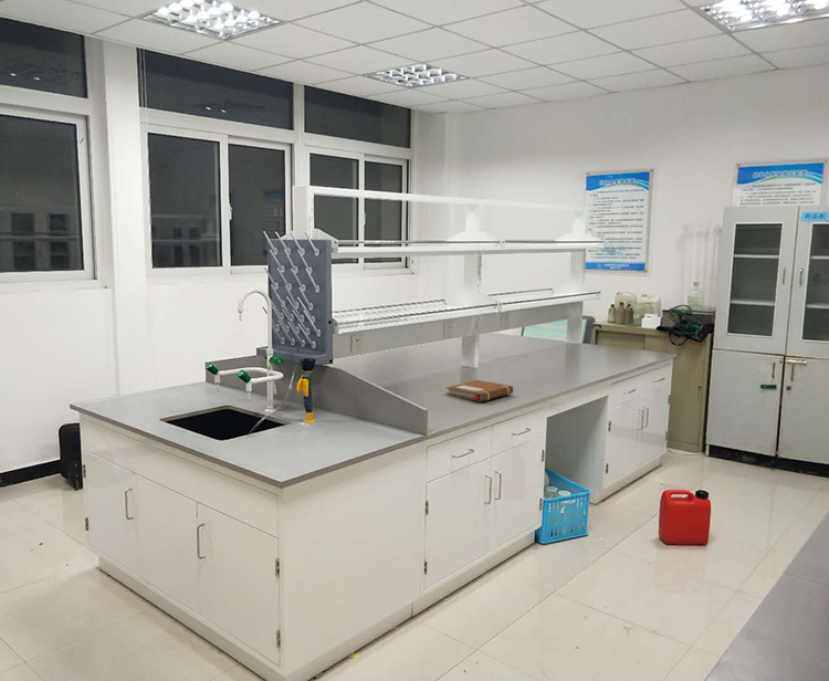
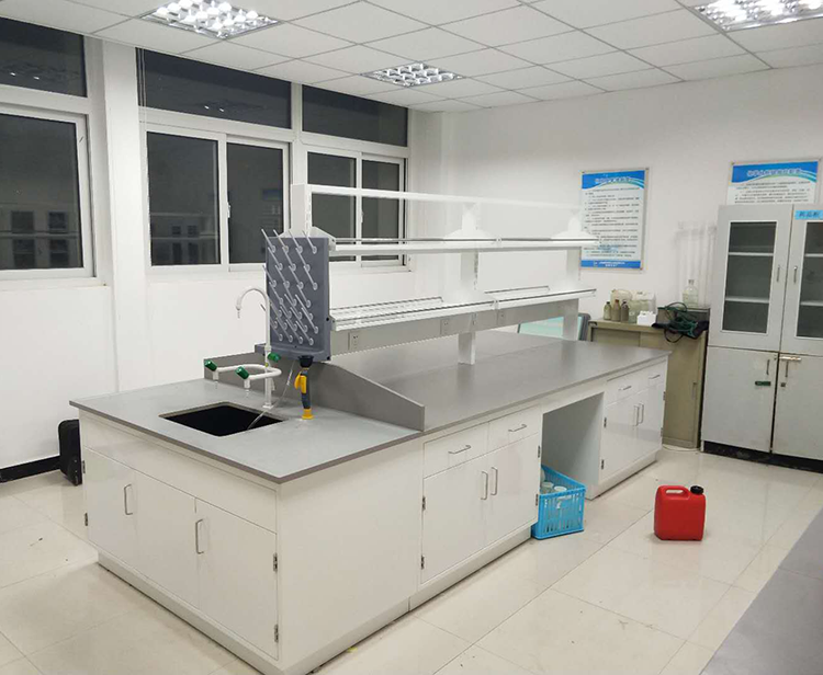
- notebook (479, 390)
